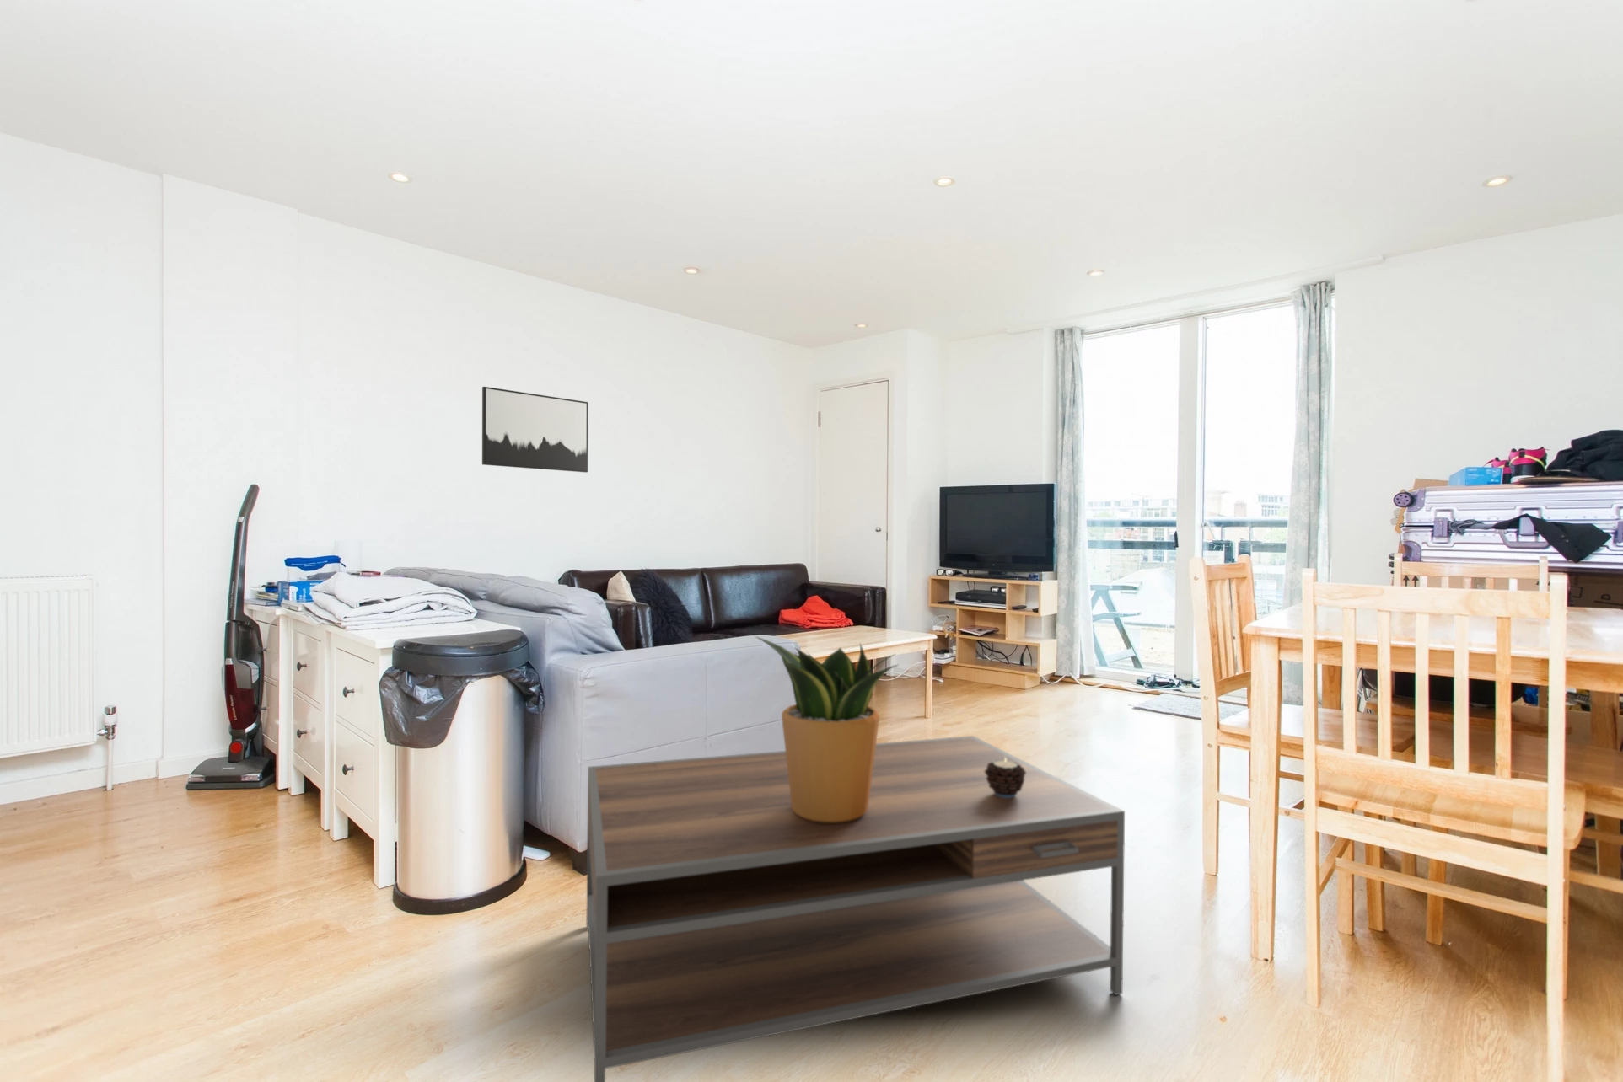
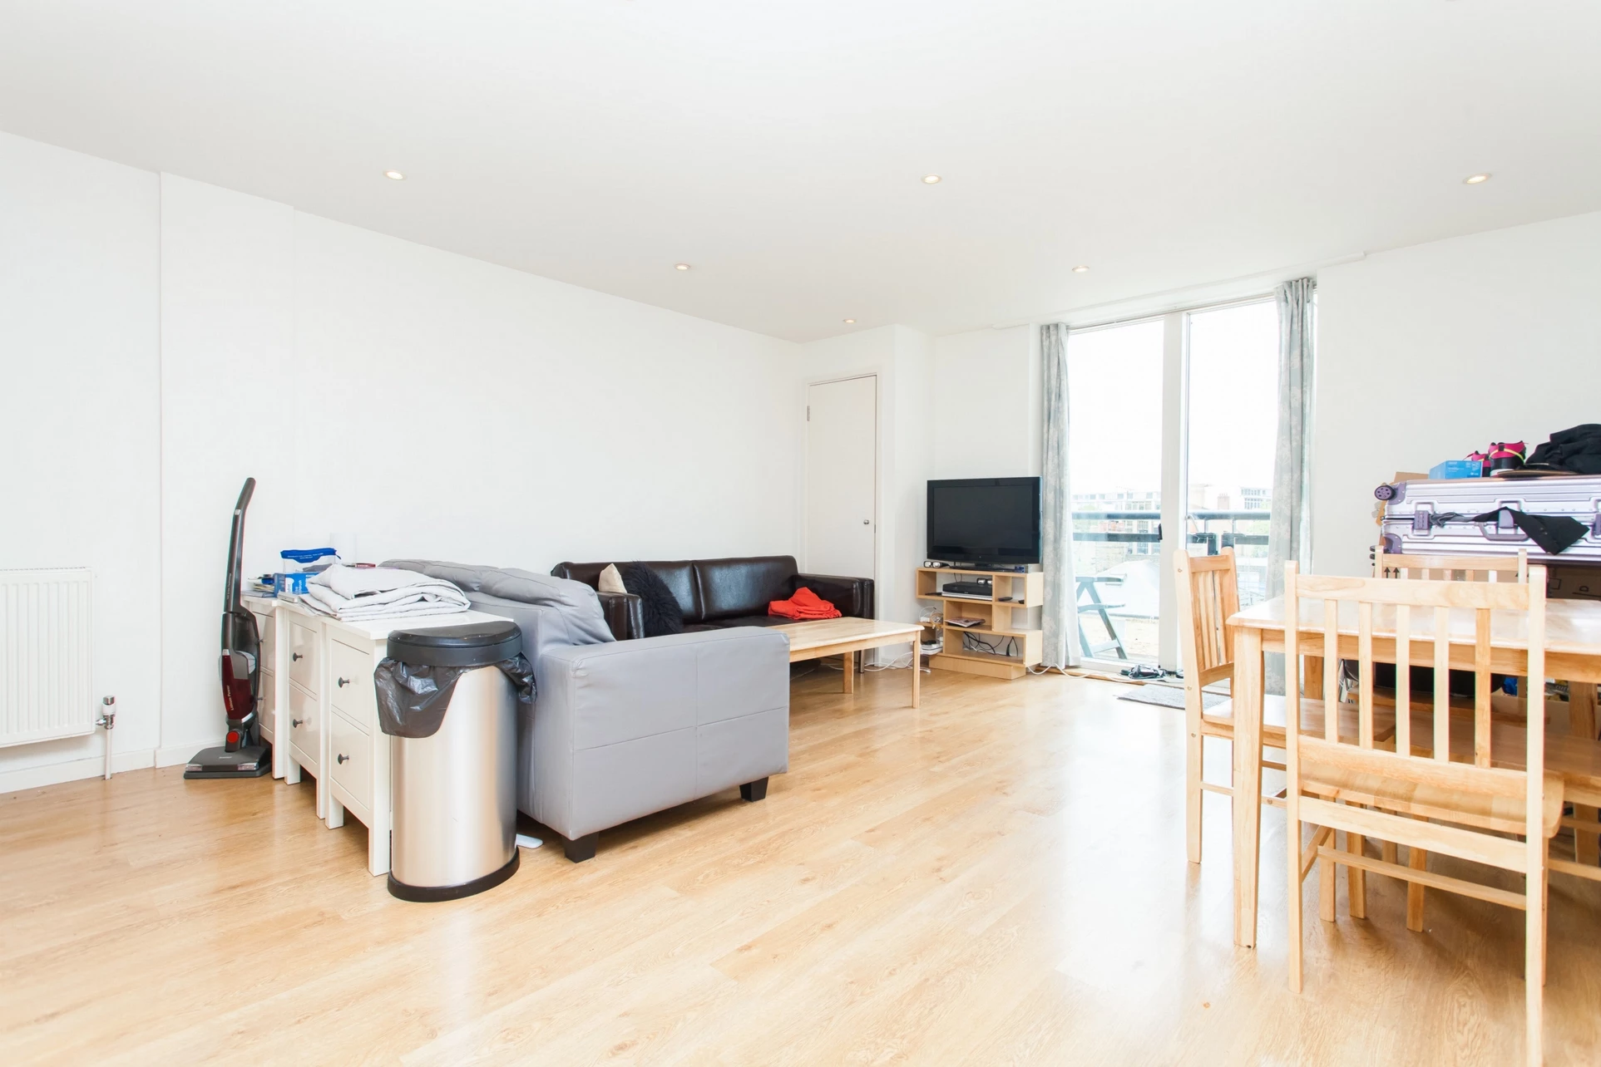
- candle (1005, 774)
- wall art (537, 431)
- coffee table (837, 874)
- potted plant (827, 726)
